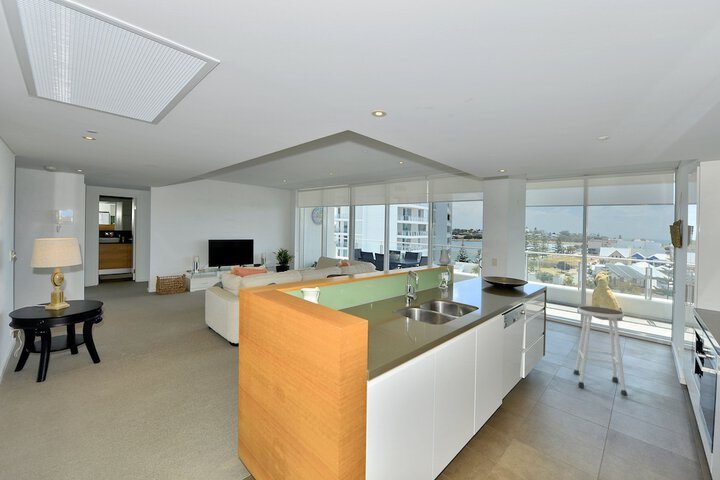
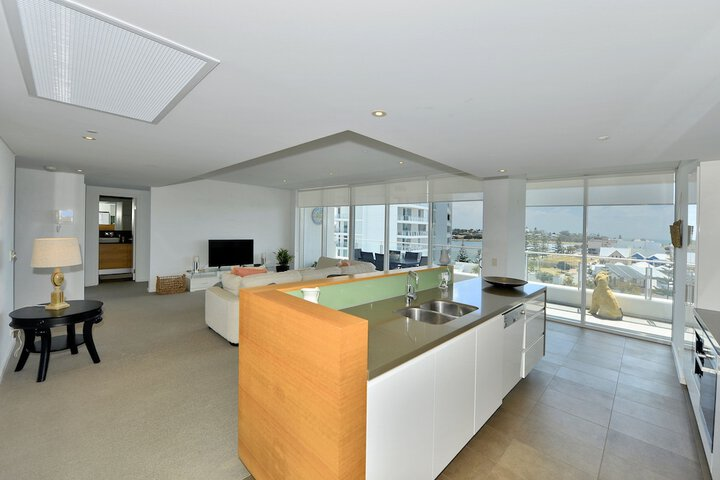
- stool (599, 351)
